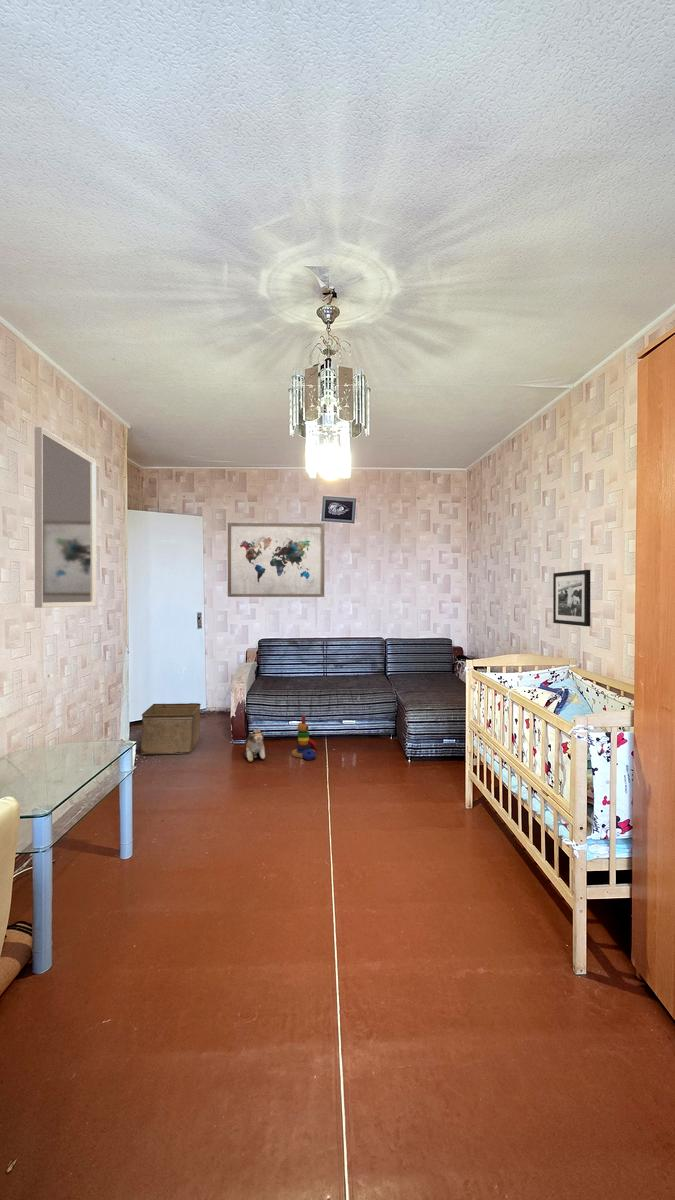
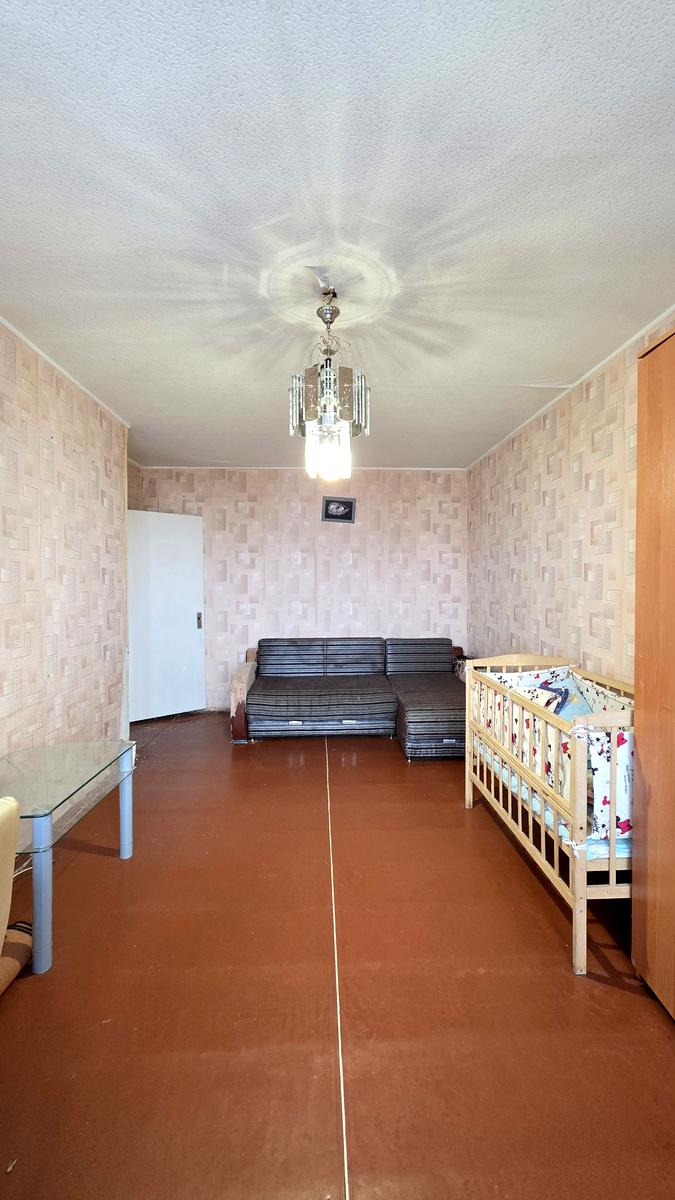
- plush toy (254, 740)
- picture frame (570, 598)
- stacking toy (306, 735)
- storage bin (171, 727)
- wall art (276, 560)
- home mirror (68, 526)
